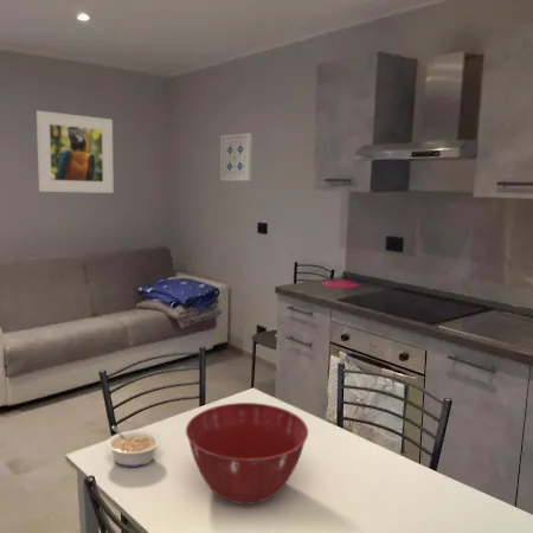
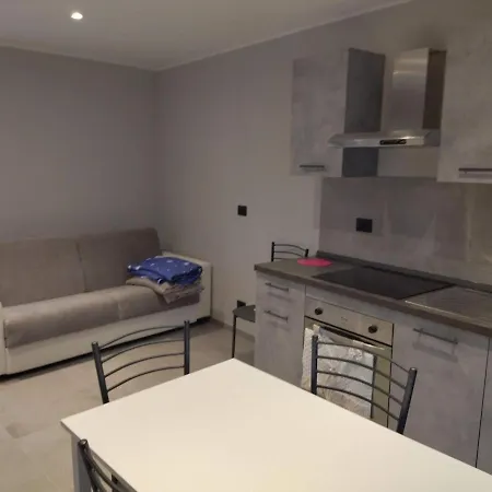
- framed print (77, 154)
- legume (131, 448)
- wall art (235, 158)
- mixing bowl (246, 457)
